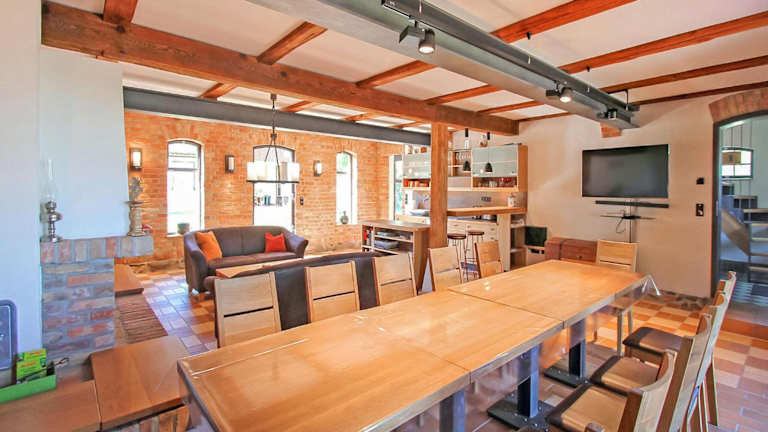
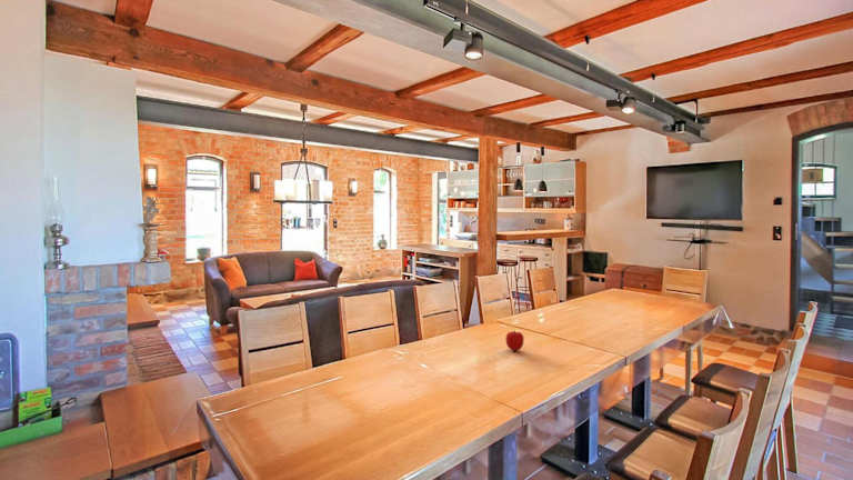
+ fruit (514, 340)
